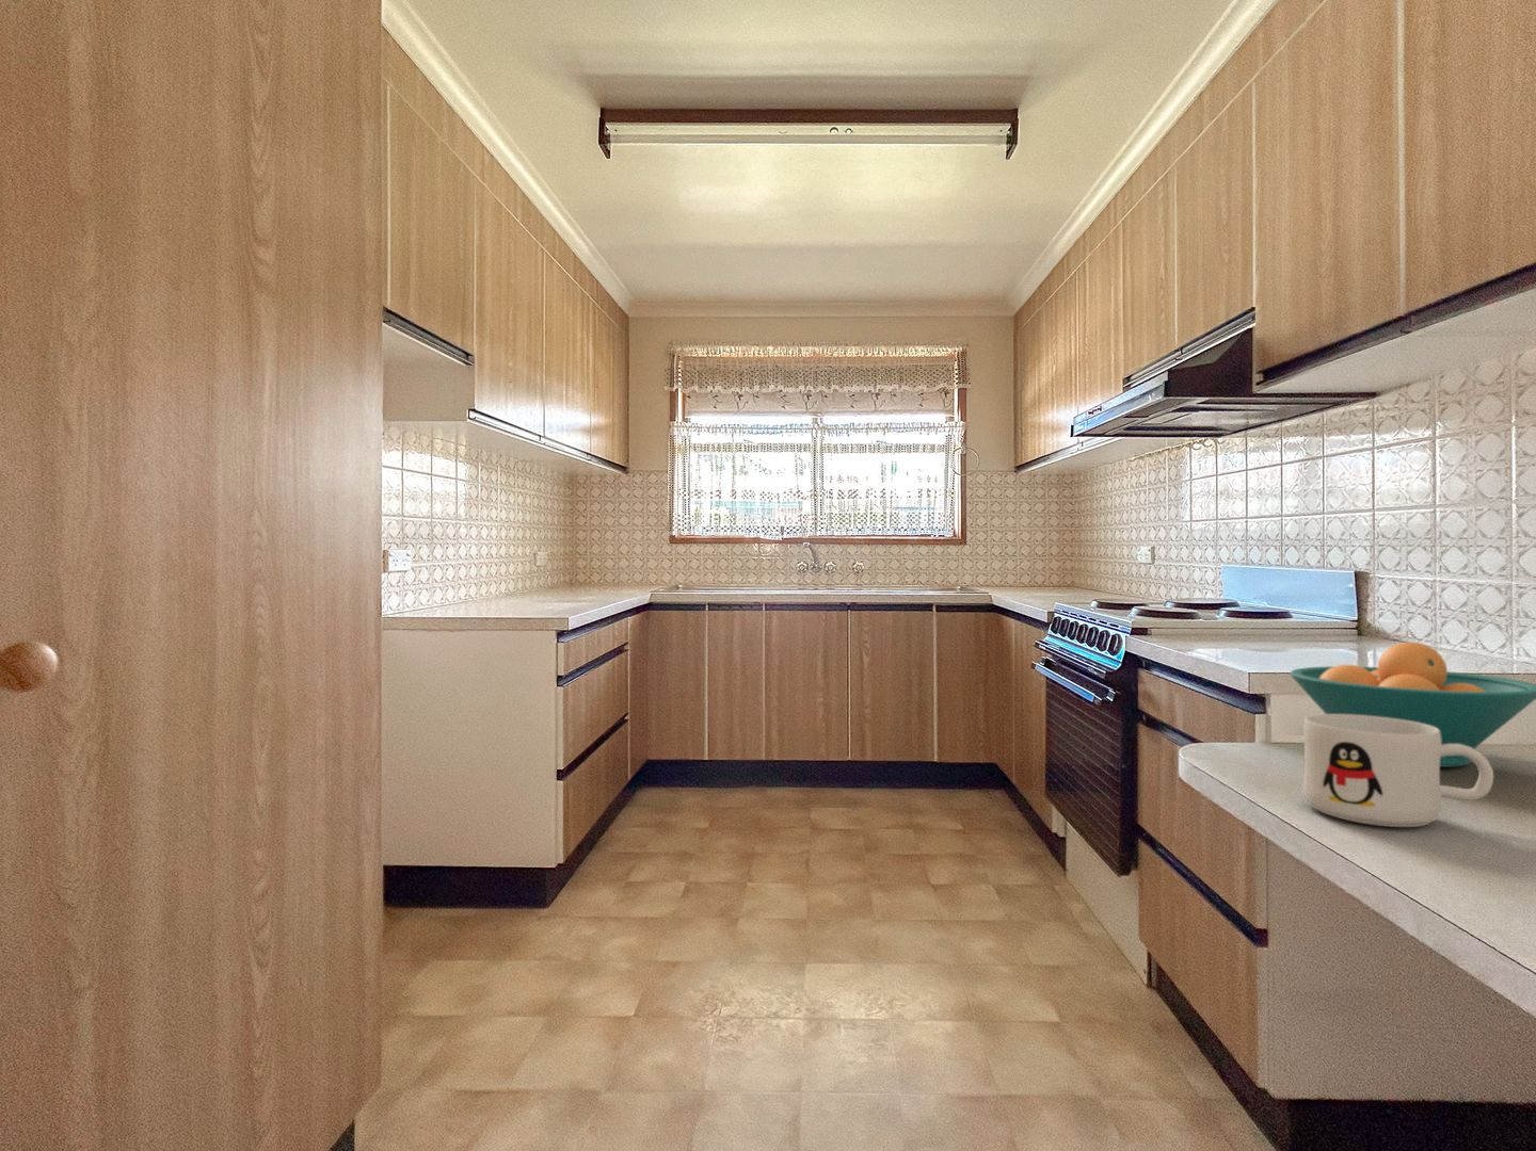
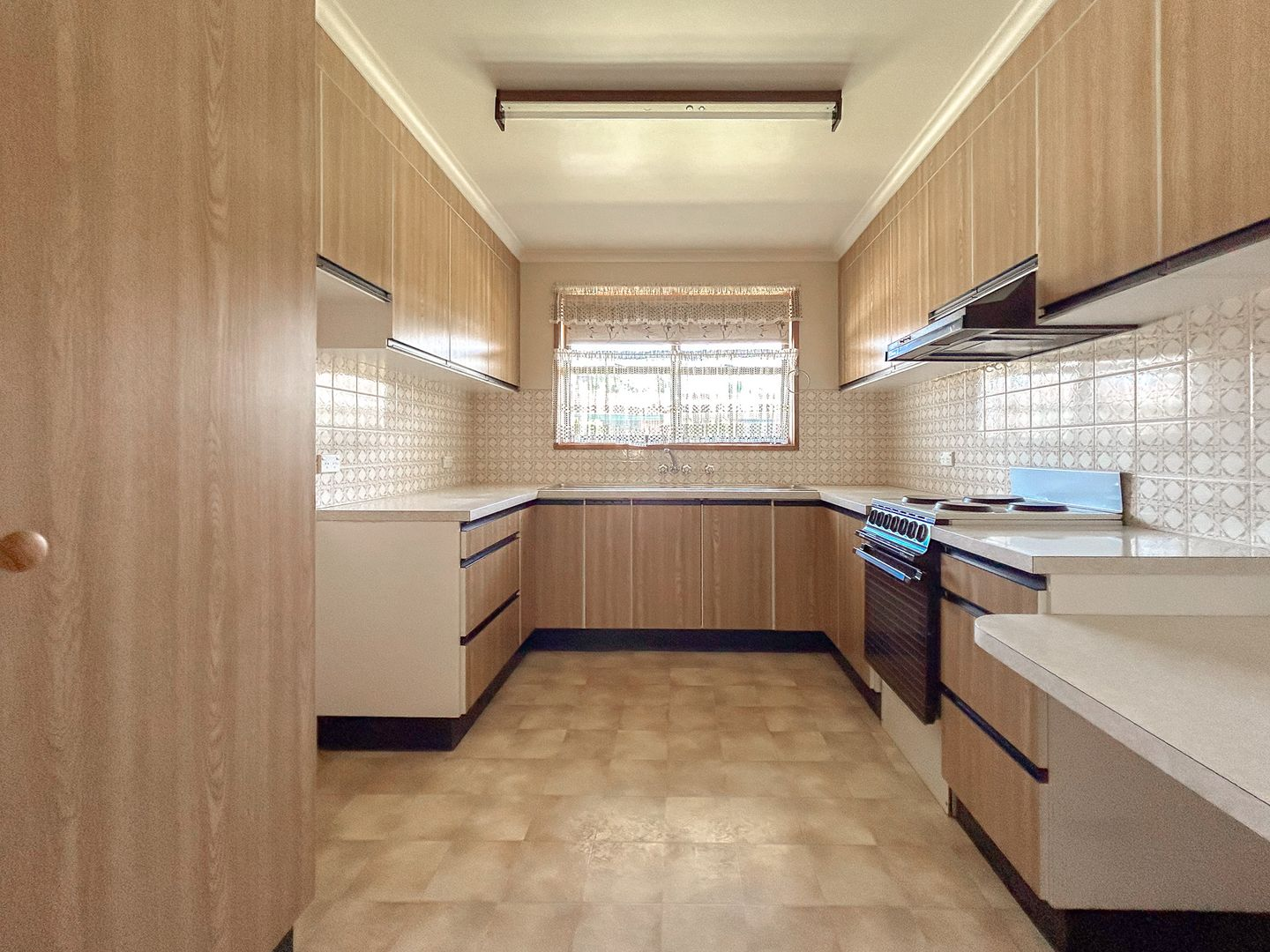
- fruit bowl (1407, 699)
- mug (1394, 769)
